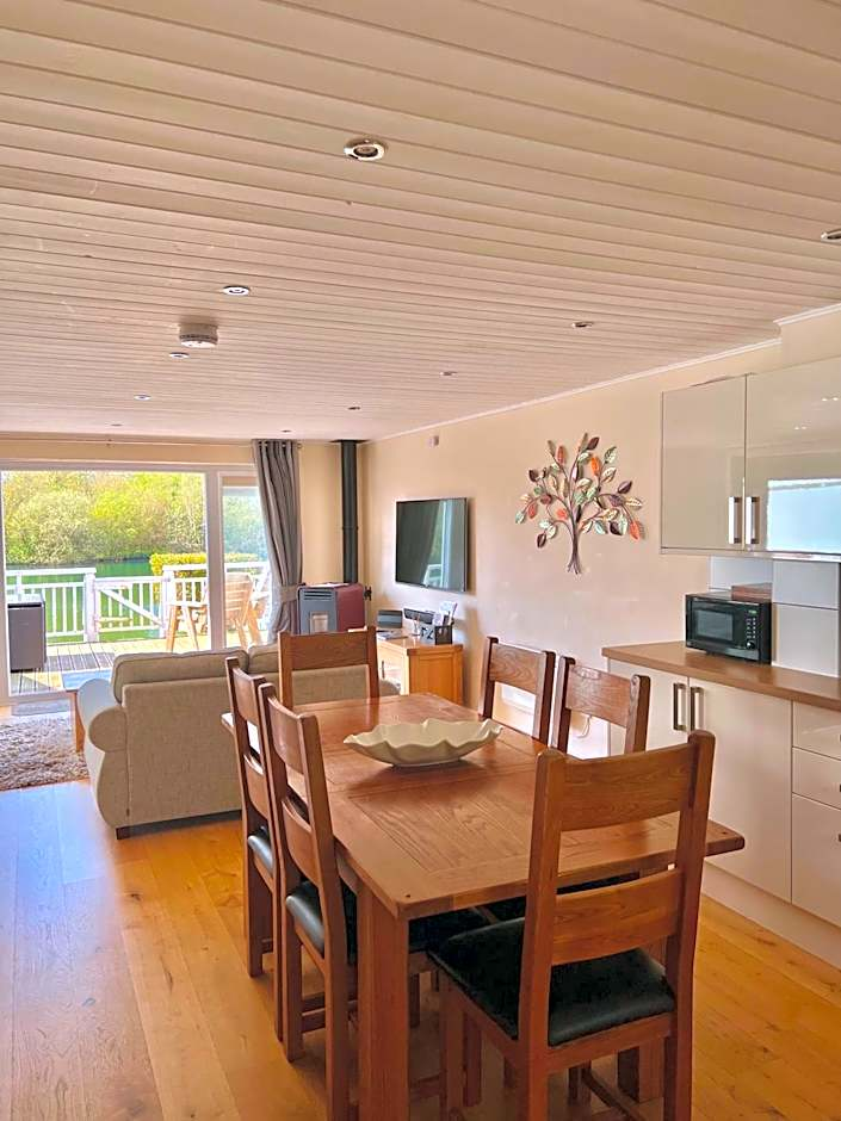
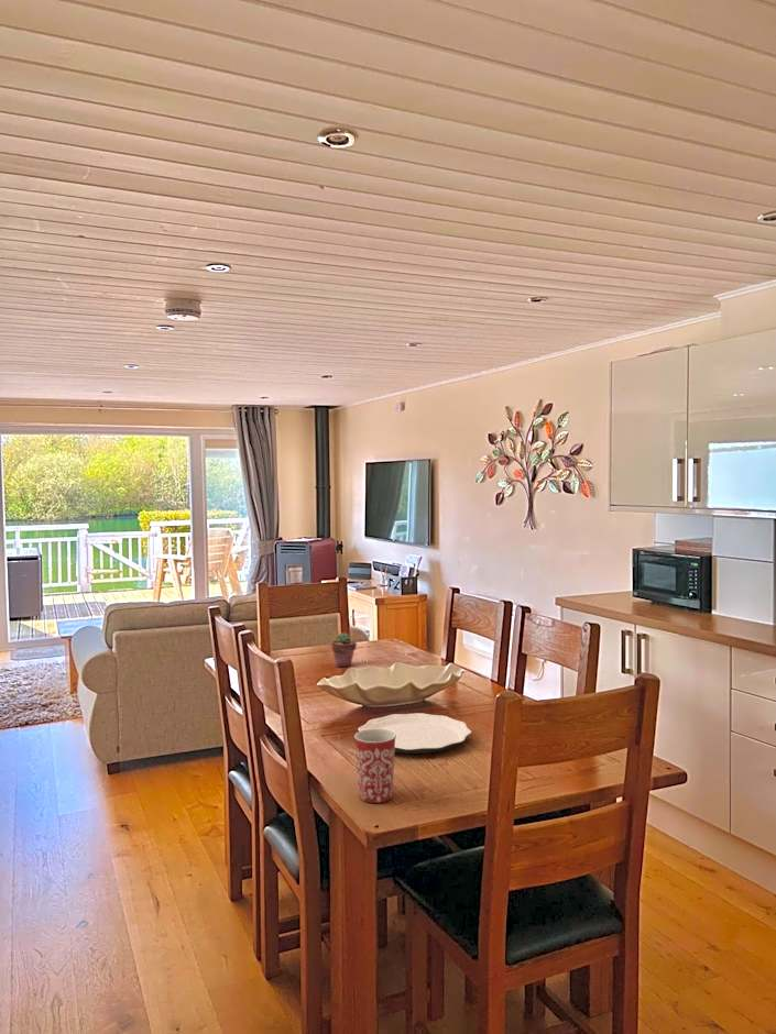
+ mug (374, 762)
+ potted succulent (343, 648)
+ plate (414, 734)
